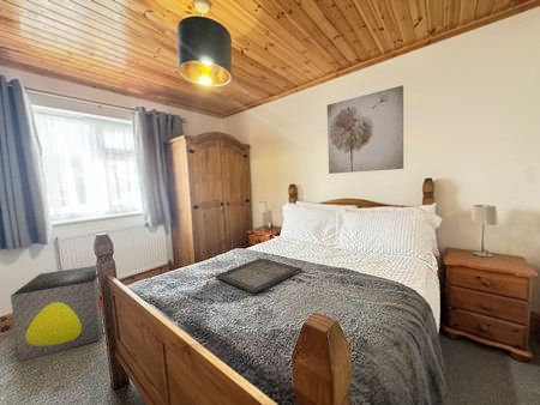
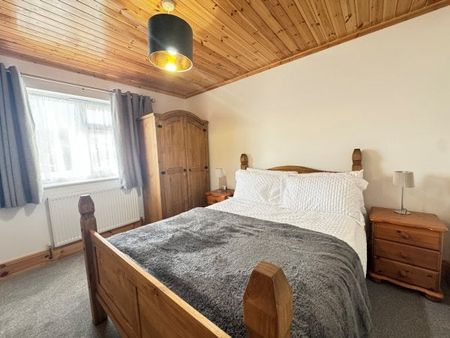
- serving tray (258, 272)
- storage bin (67, 306)
- wall art (361, 134)
